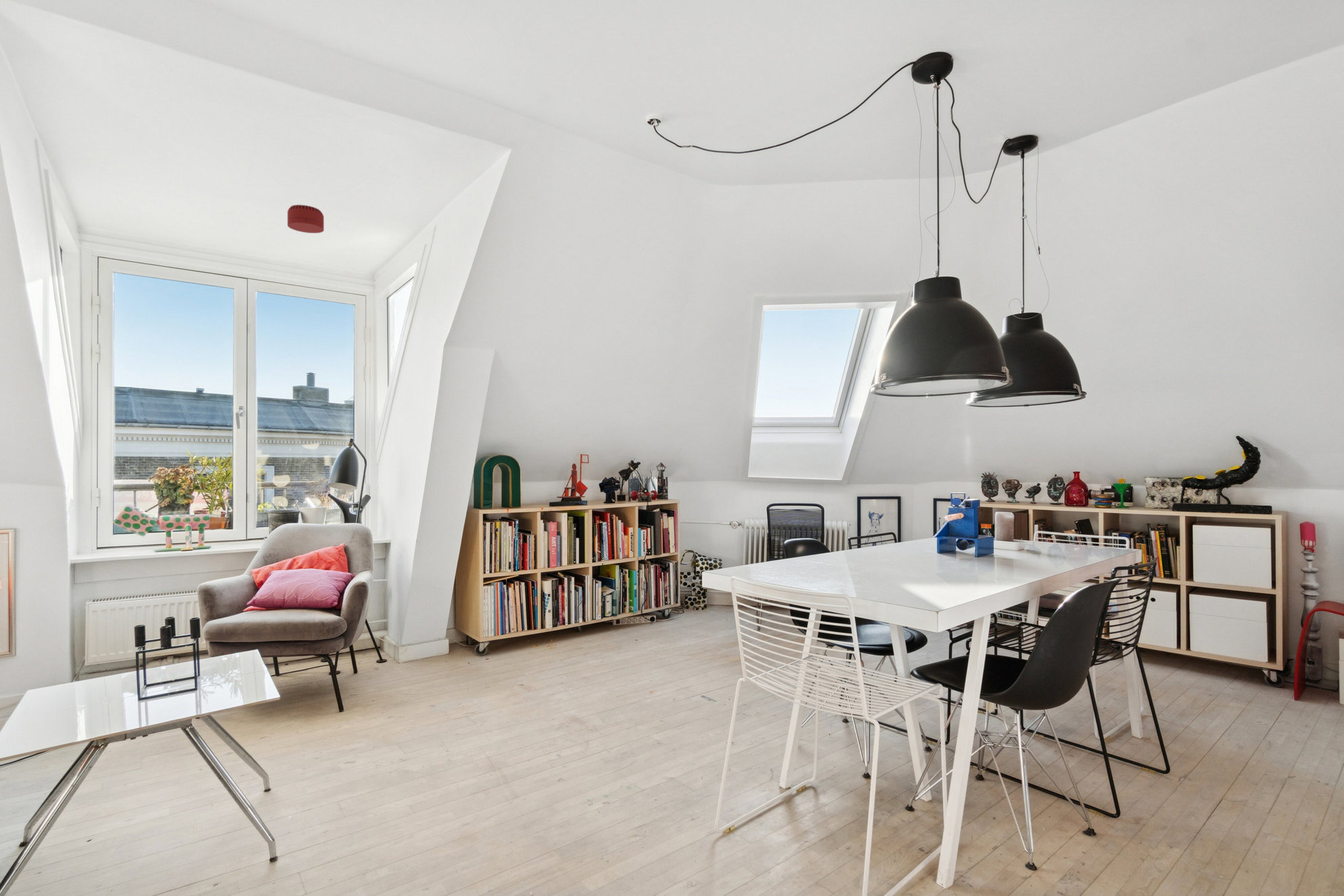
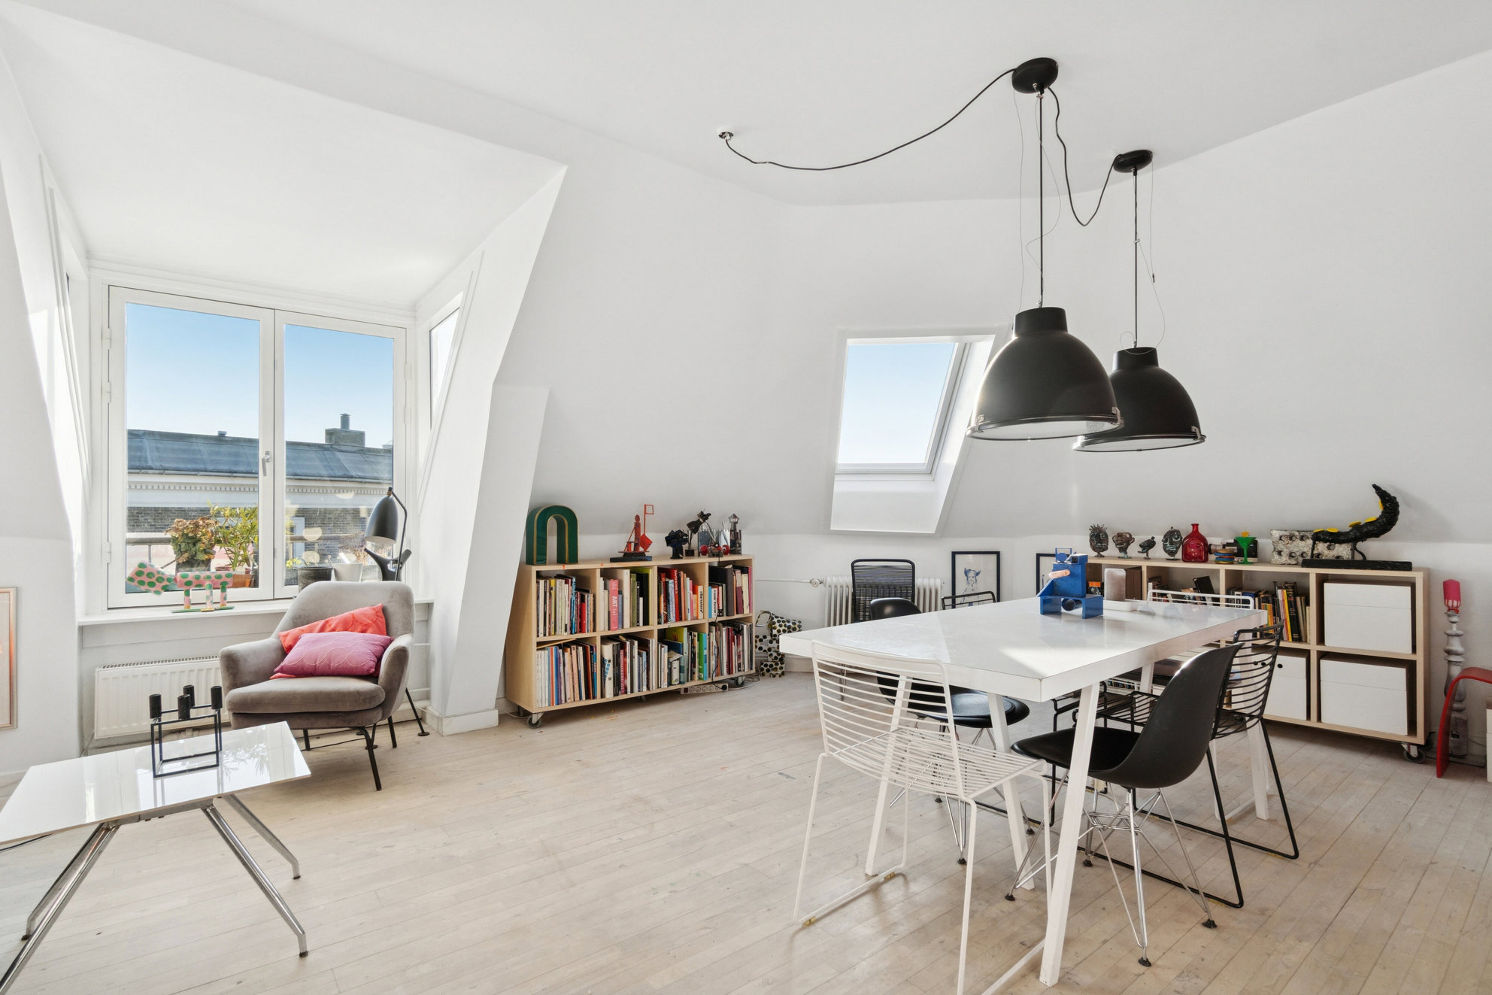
- smoke detector (306, 218)
